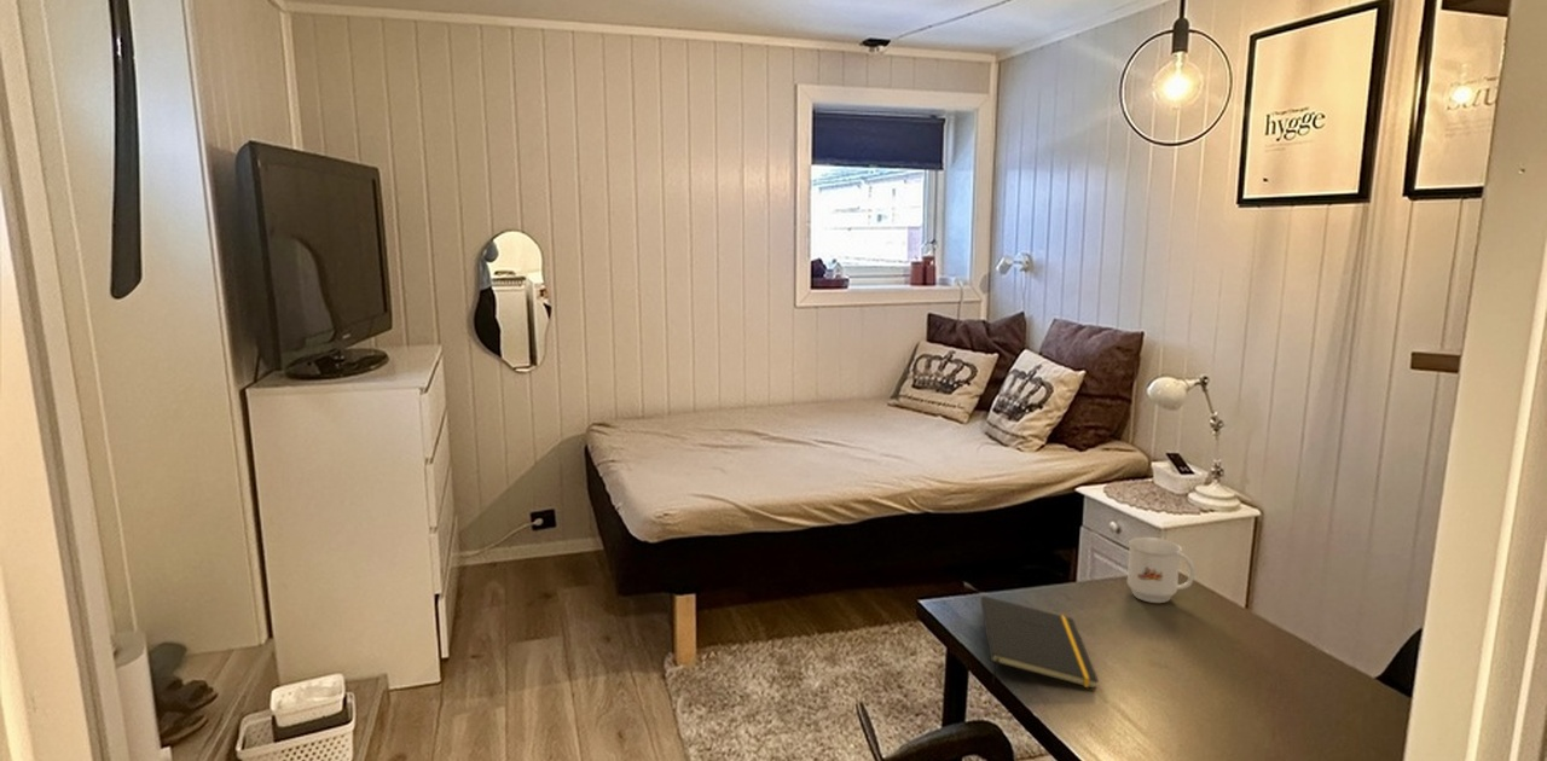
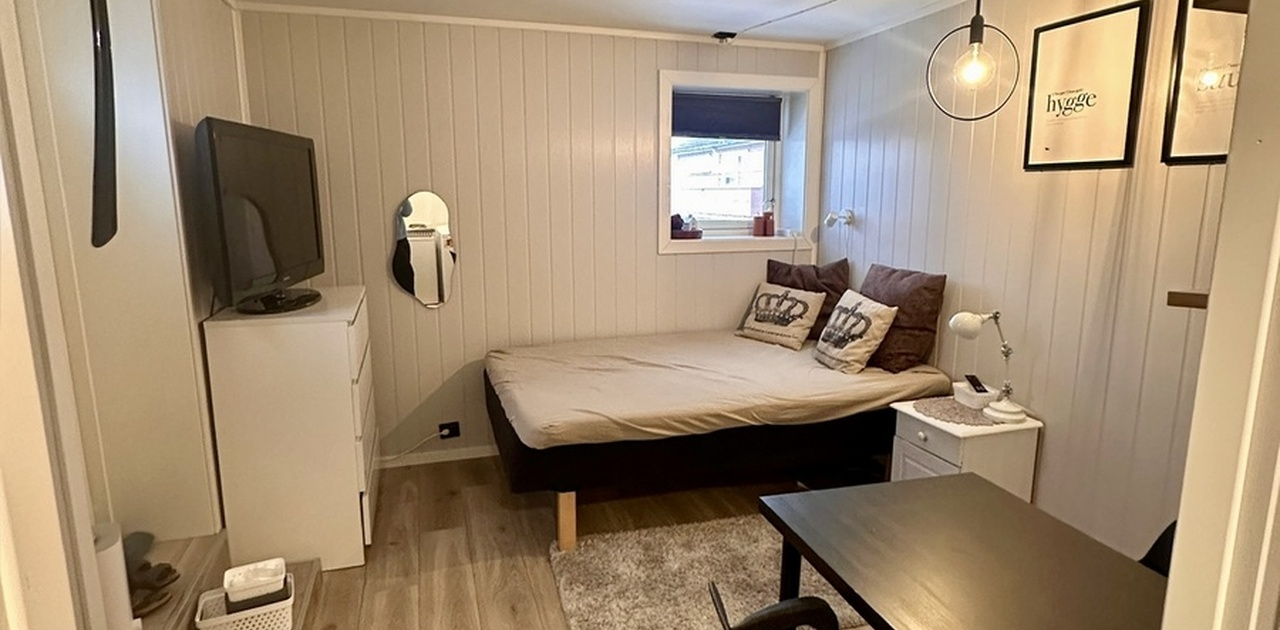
- notepad (1035, 638)
- mug (1160, 571)
